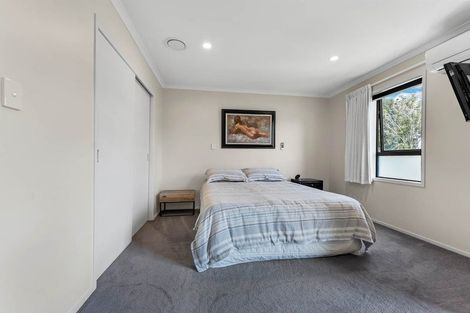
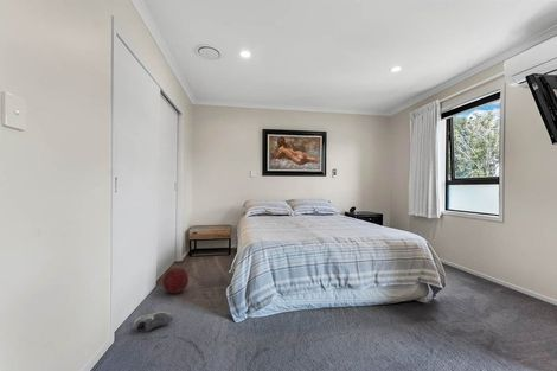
+ ball (175, 280)
+ shoe (152, 321)
